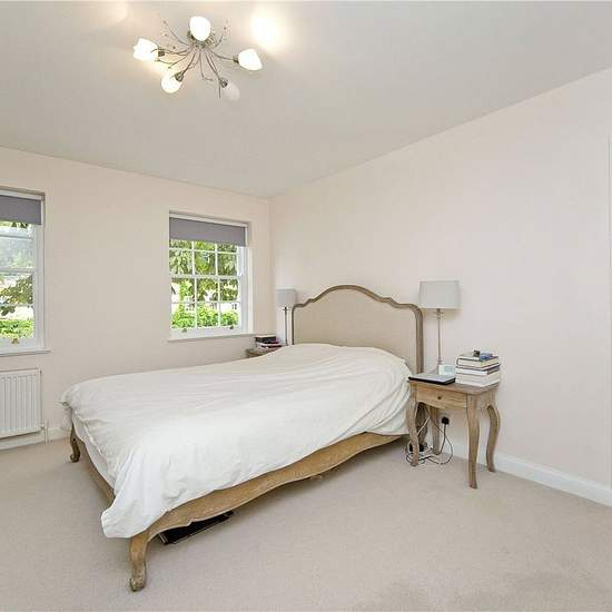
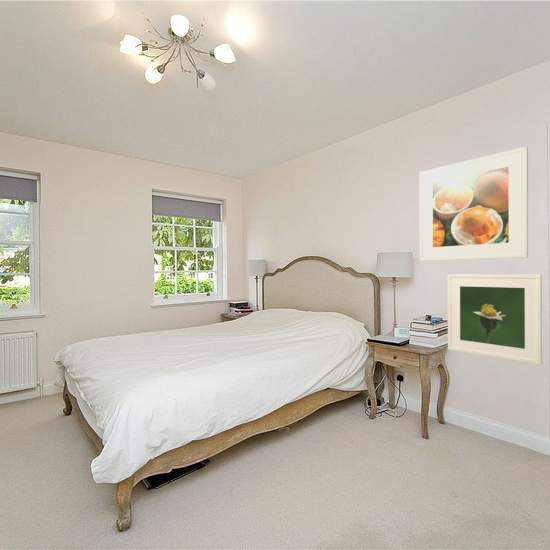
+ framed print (467, 210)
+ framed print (490, 315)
